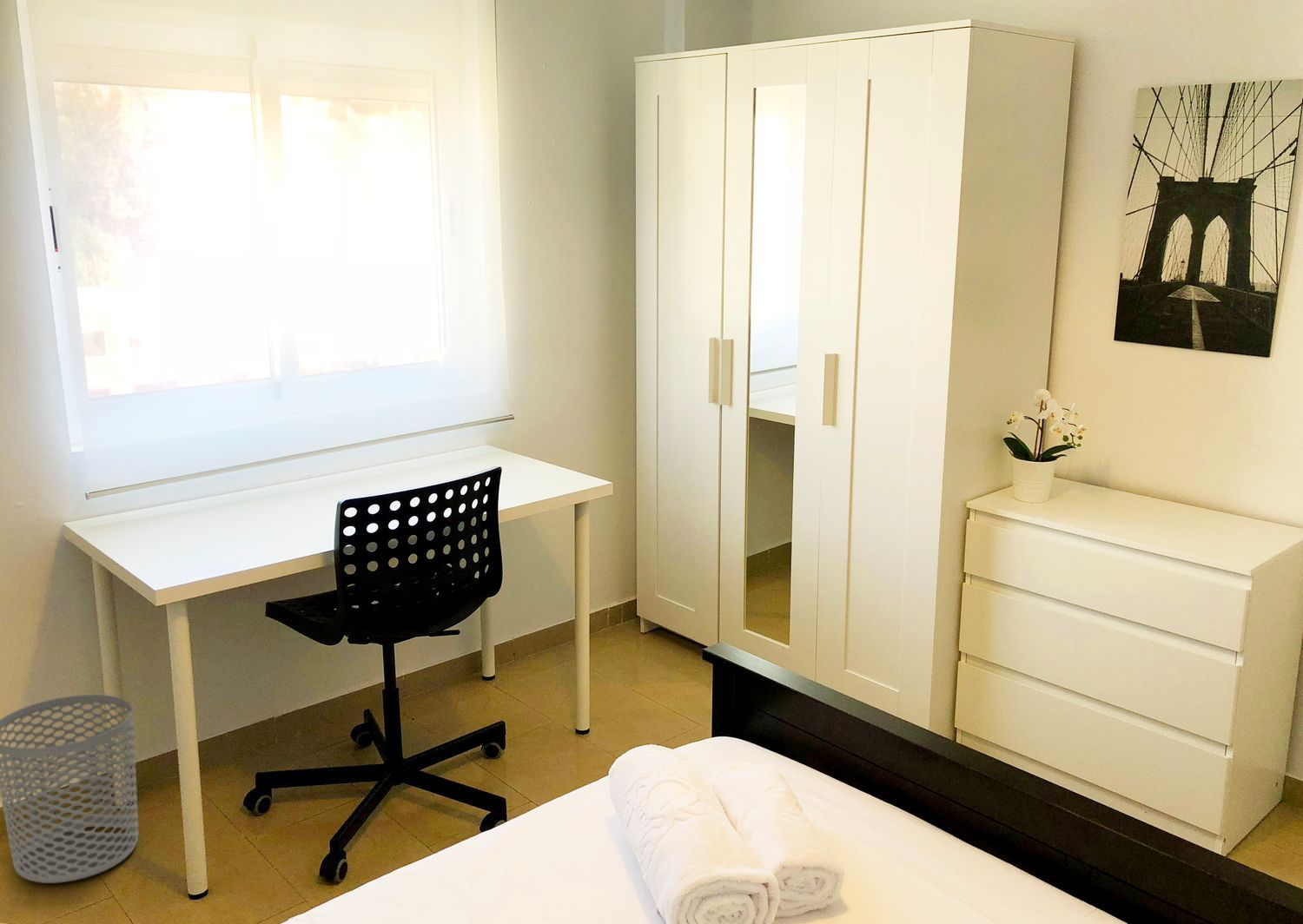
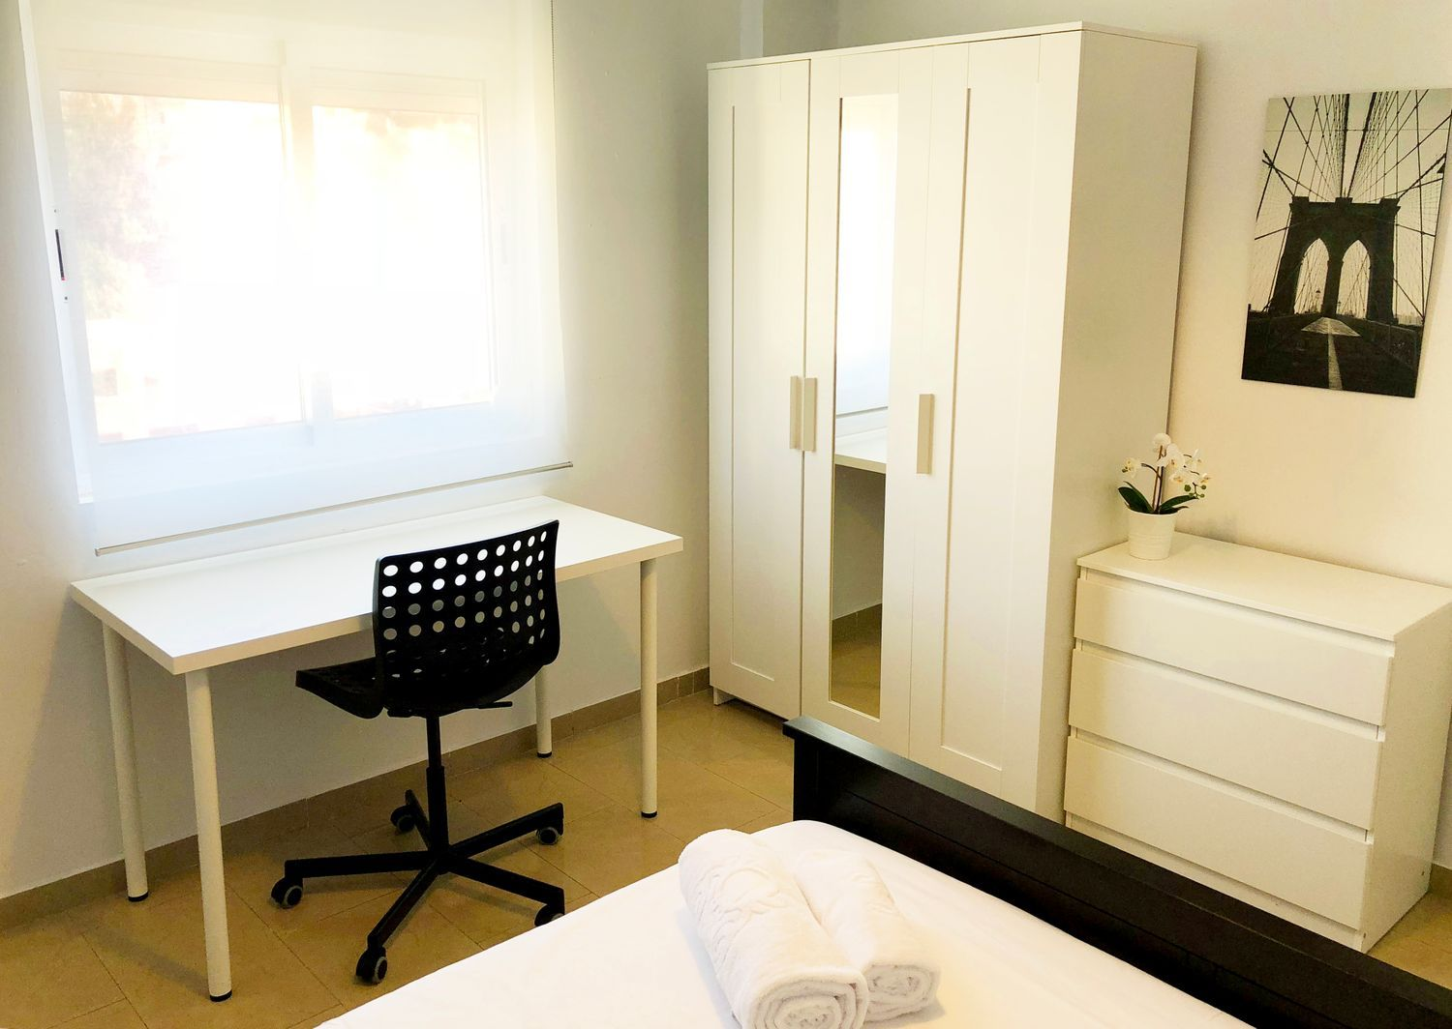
- waste bin (70, 788)
